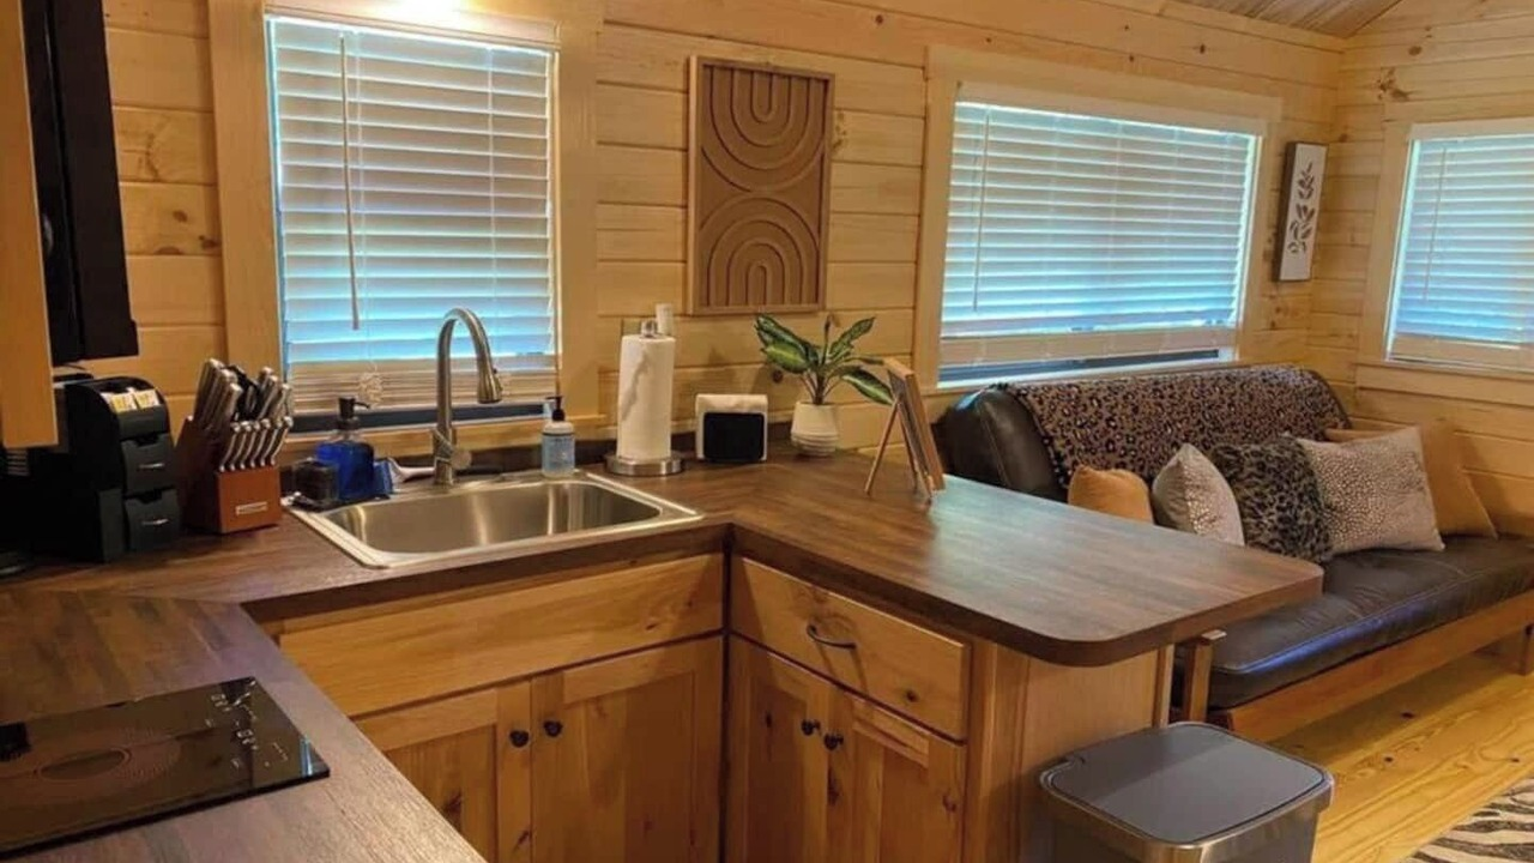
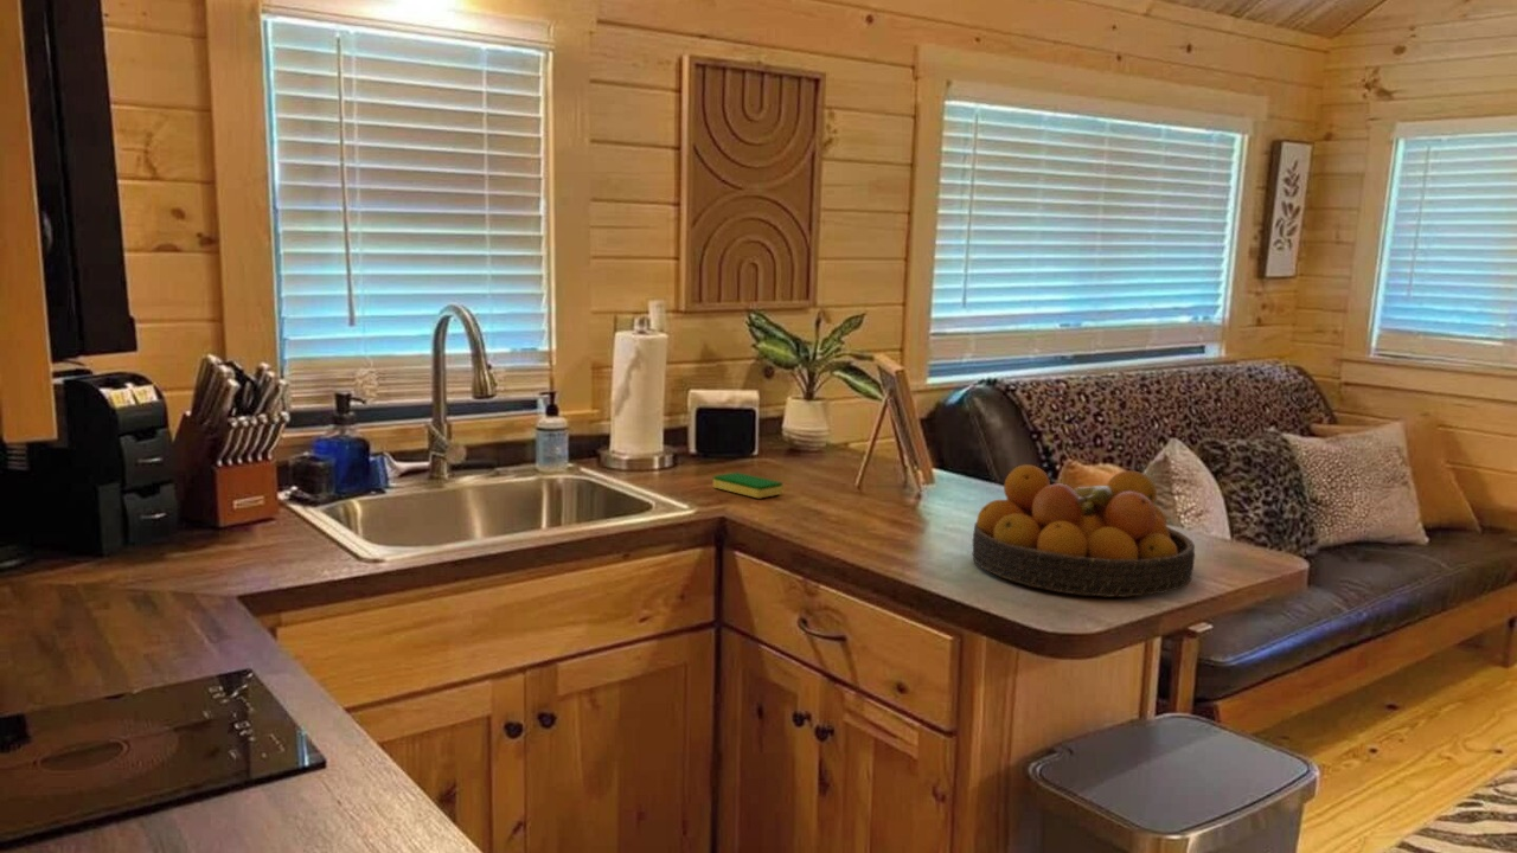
+ dish sponge (747, 485)
+ fruit bowl (1082, 519)
